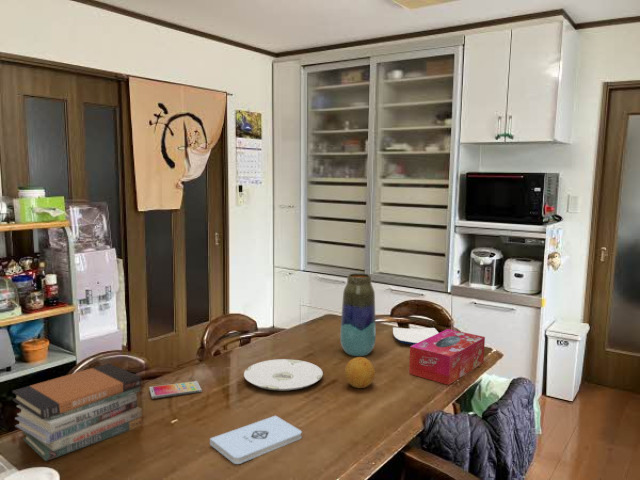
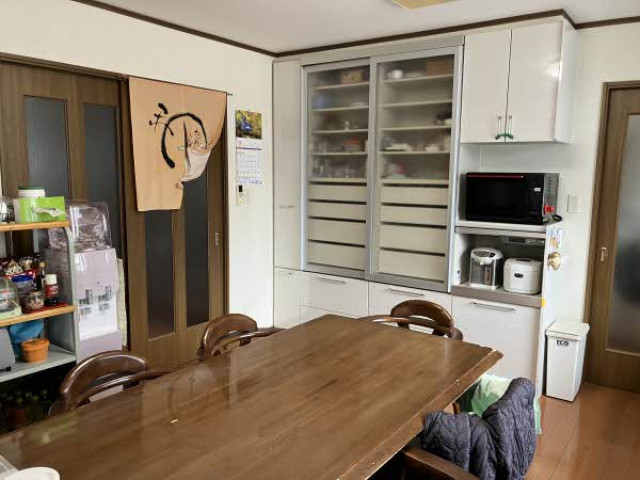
- book stack (80, 408)
- fruit (359, 372)
- plate (283, 375)
- plate (417, 336)
- vase (358, 314)
- notepad (257, 438)
- tissue box (448, 354)
- smartphone (175, 389)
